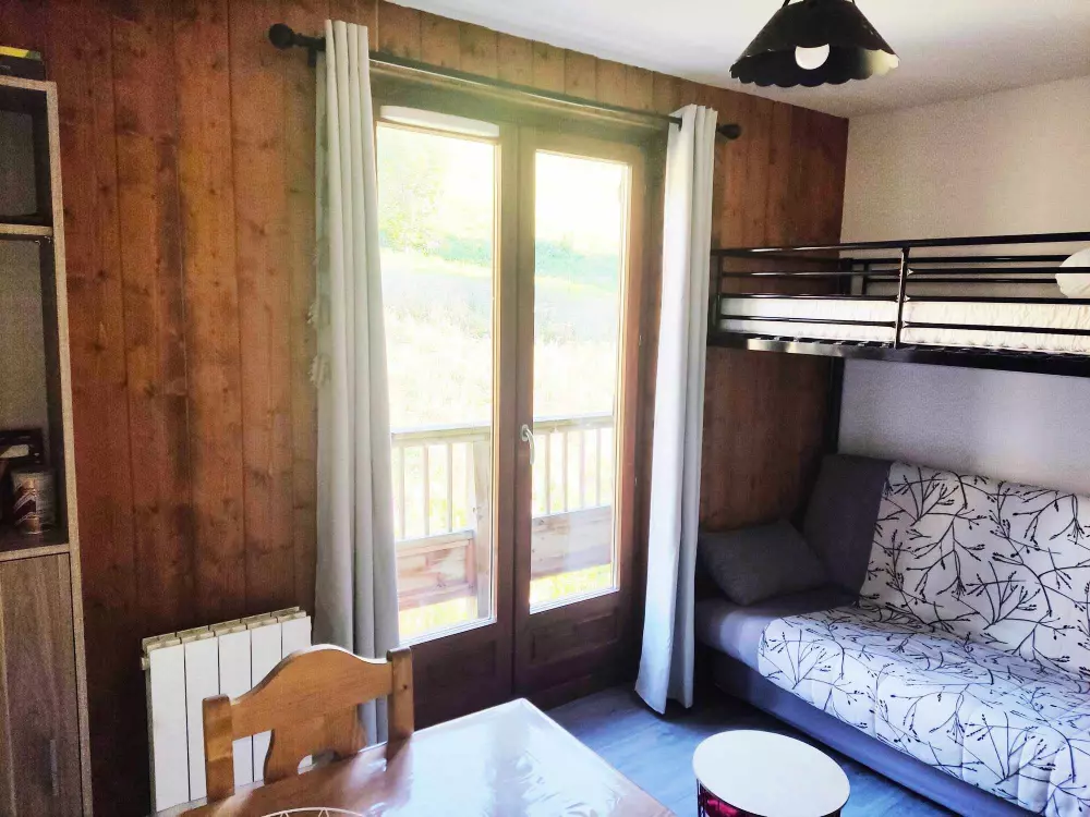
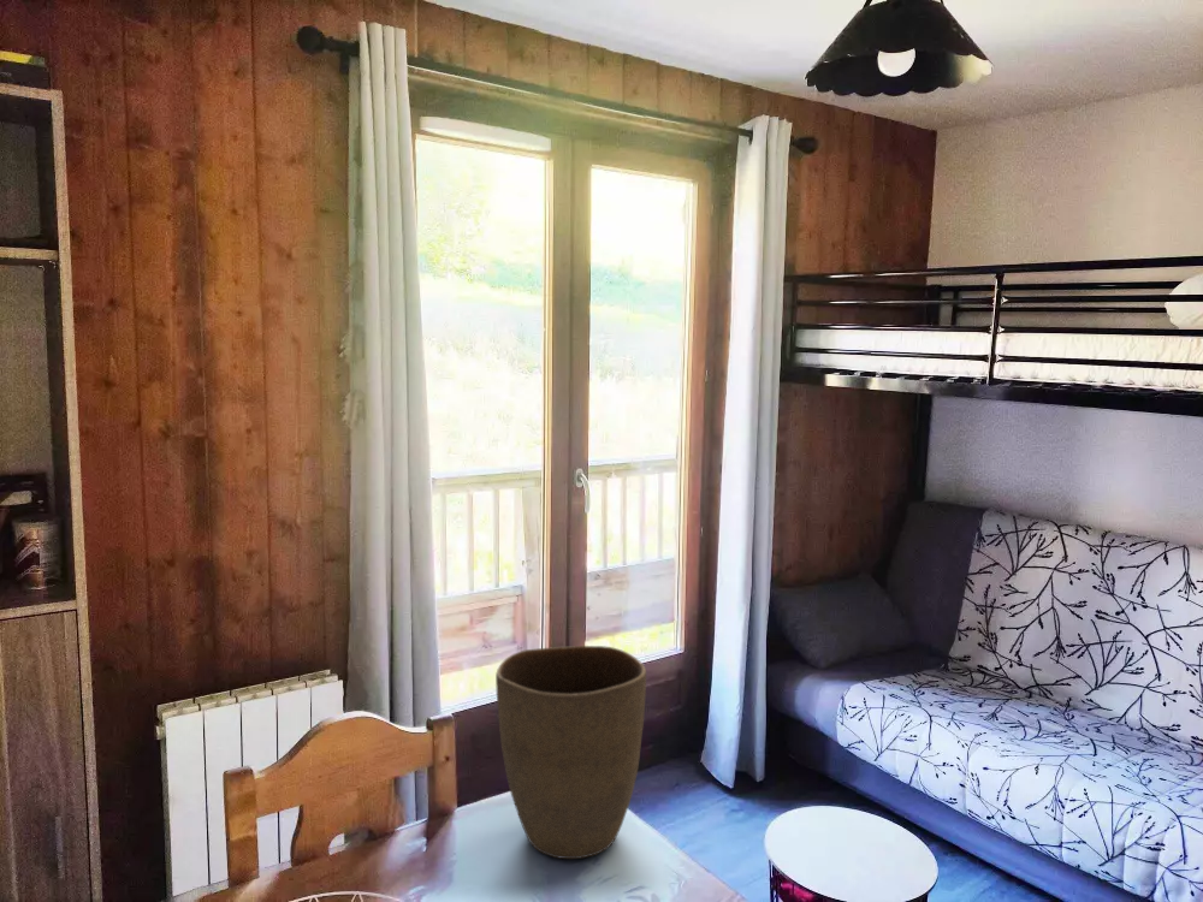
+ vase (570, 749)
